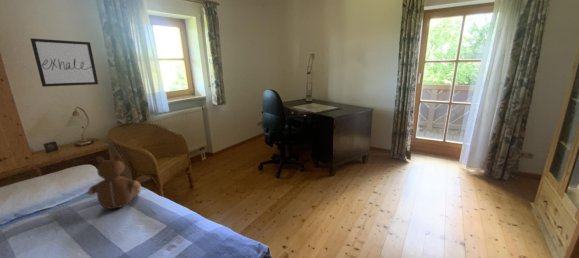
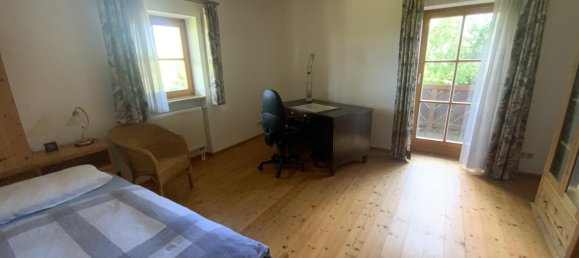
- teddy bear (116, 178)
- wall art (67, 63)
